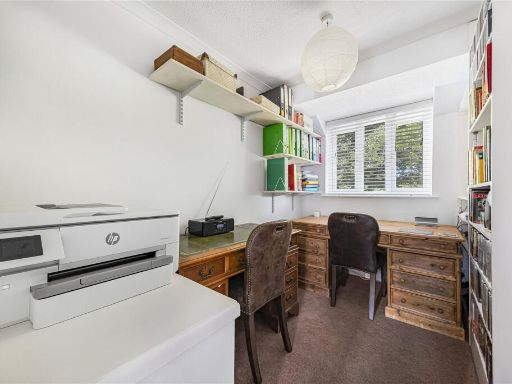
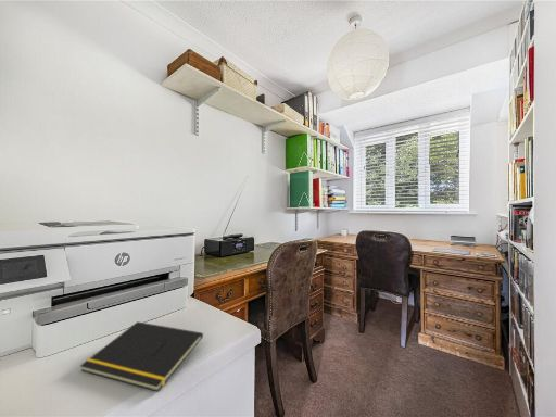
+ notepad (146, 350)
